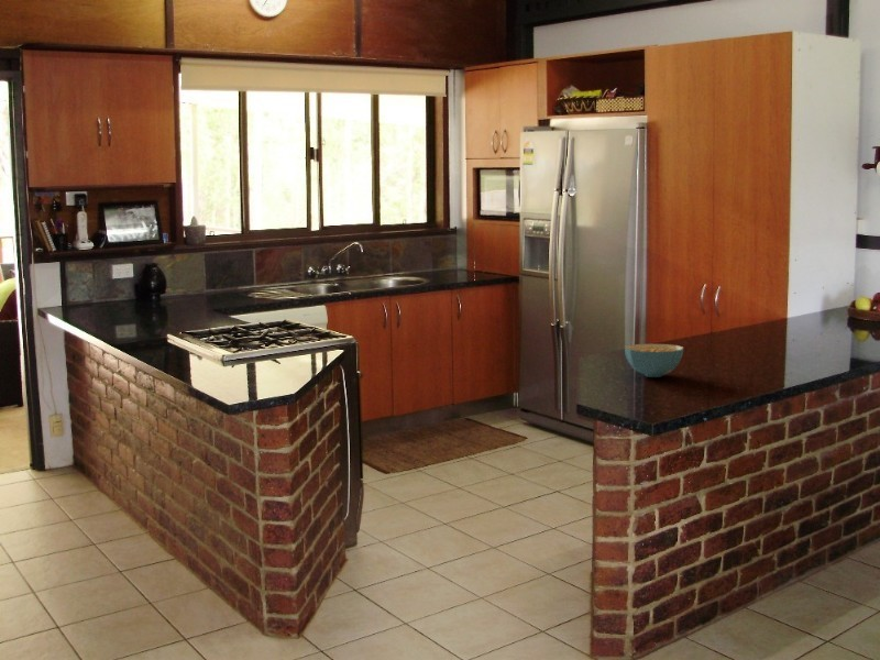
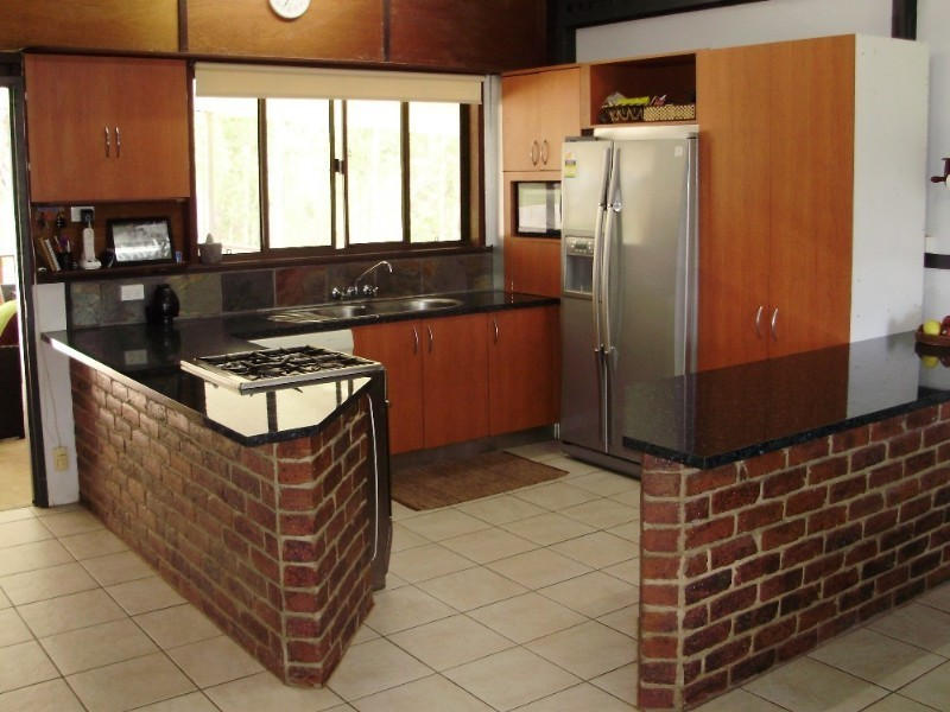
- cereal bowl (653, 361)
